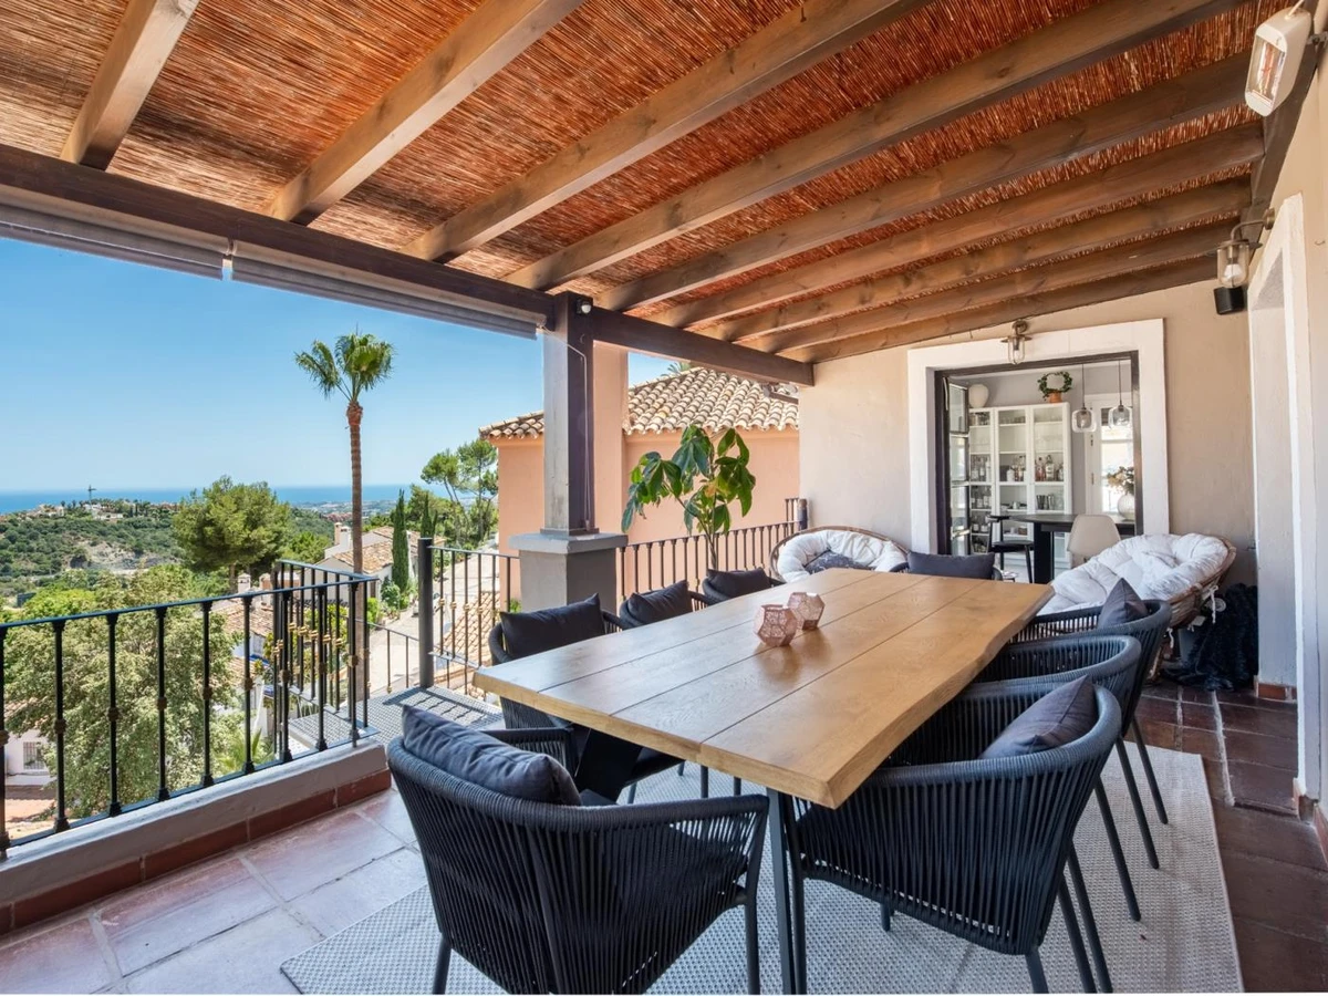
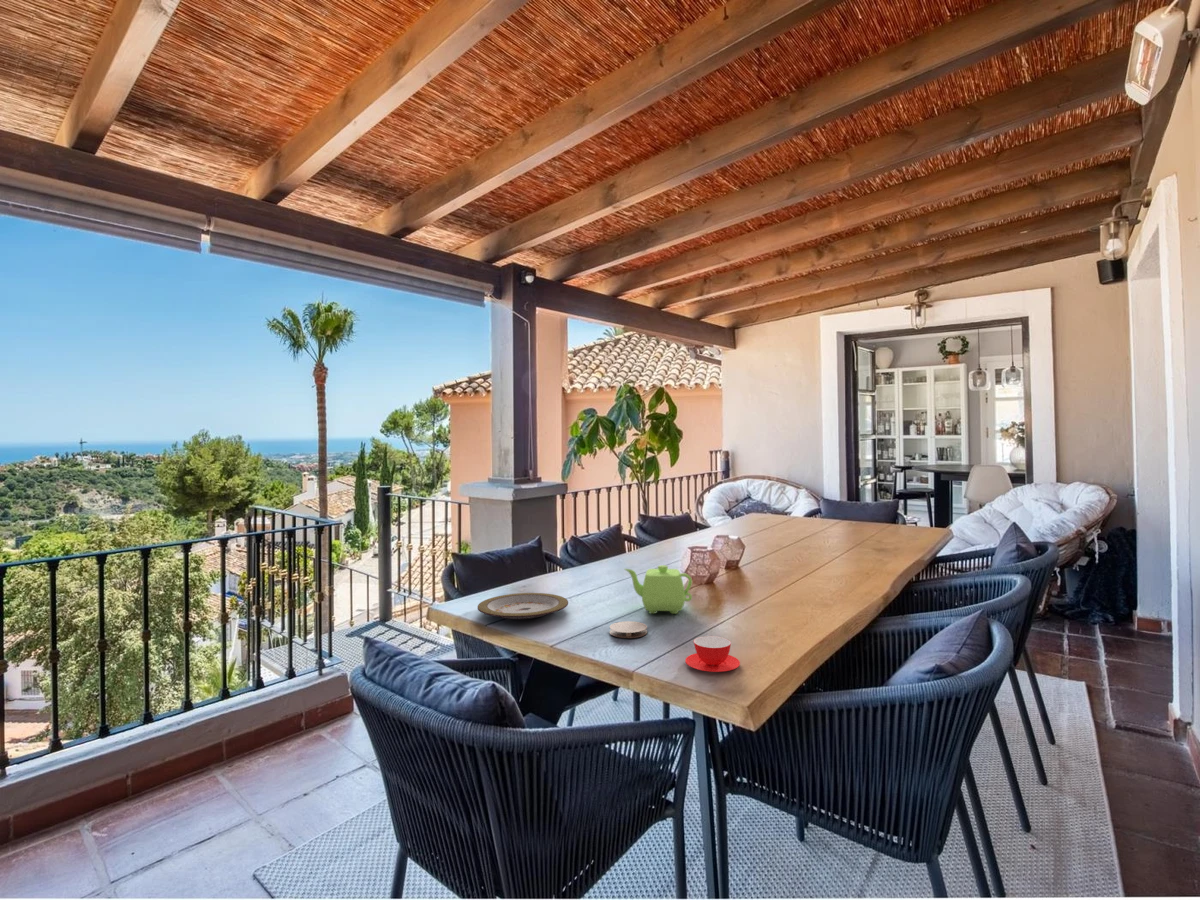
+ plate (523, 607)
+ coaster (628, 629)
+ teapot (658, 587)
+ teacup (712, 653)
